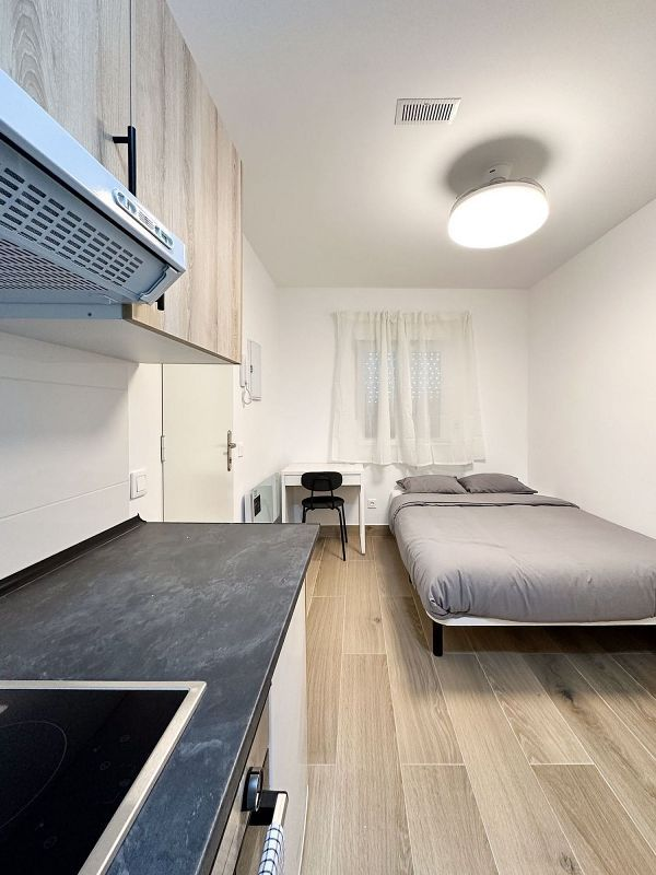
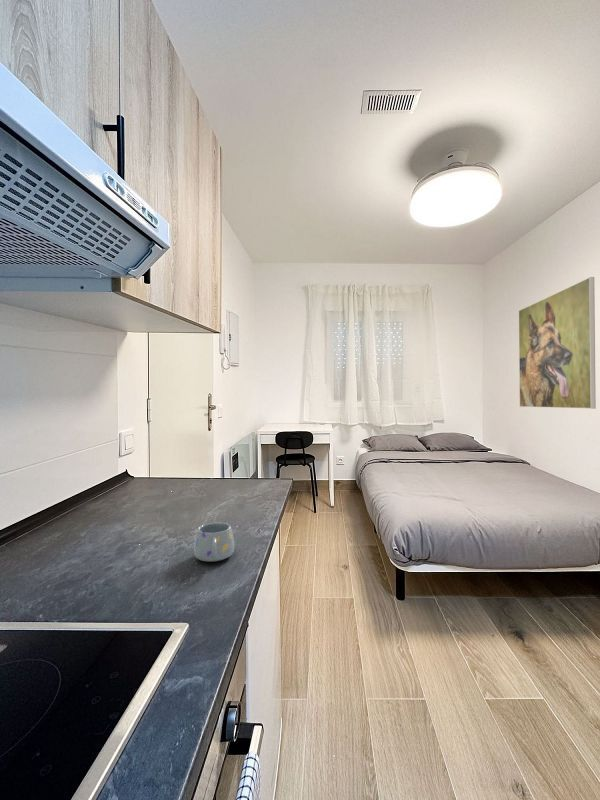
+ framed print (551, 351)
+ mug (214, 544)
